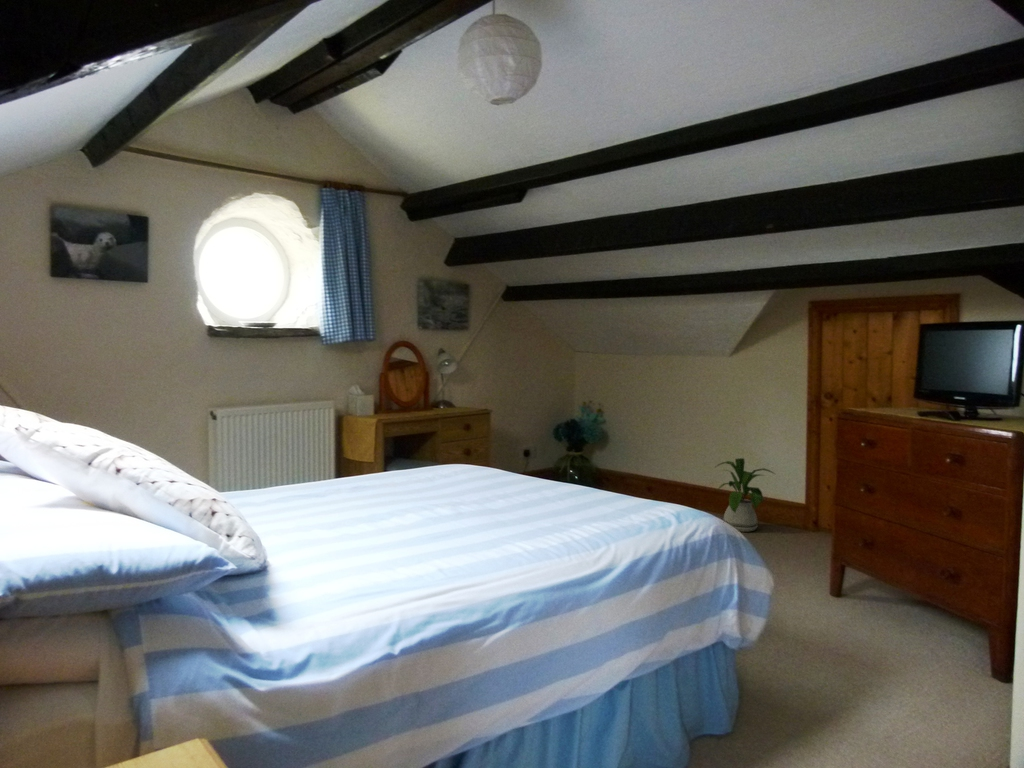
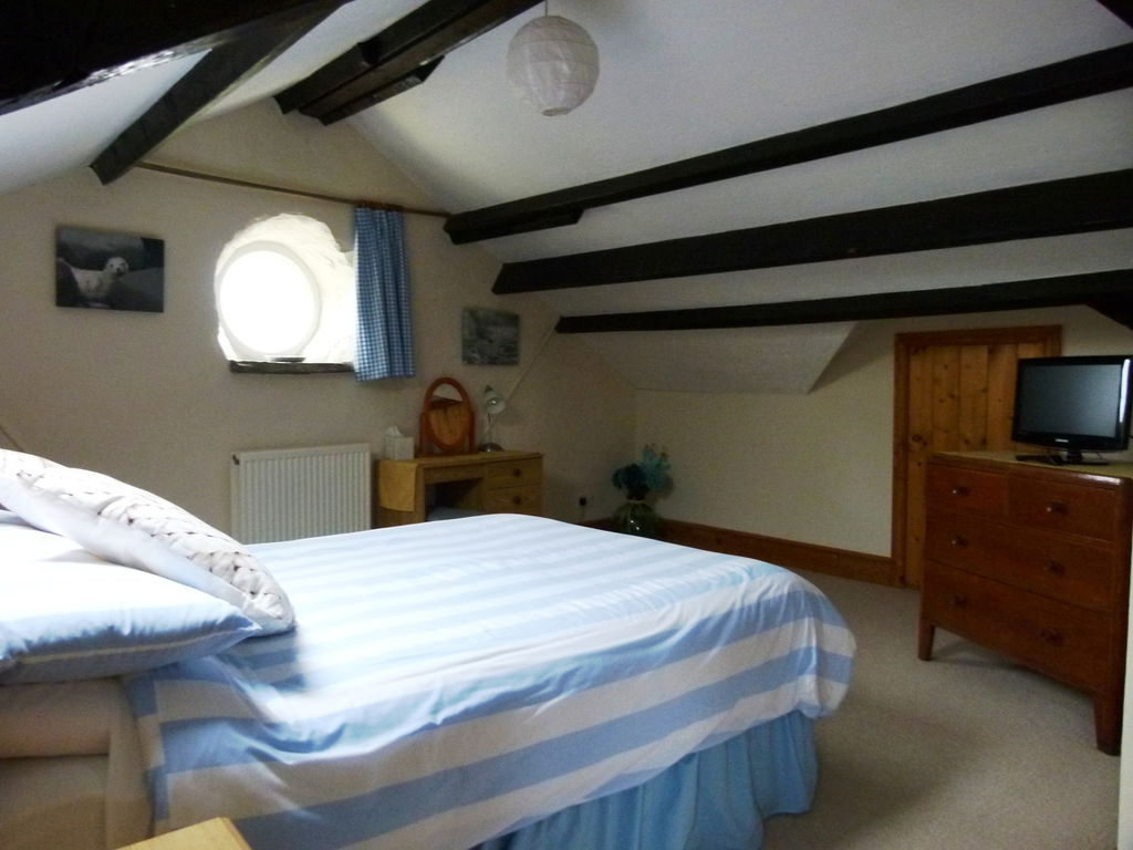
- house plant (746, 490)
